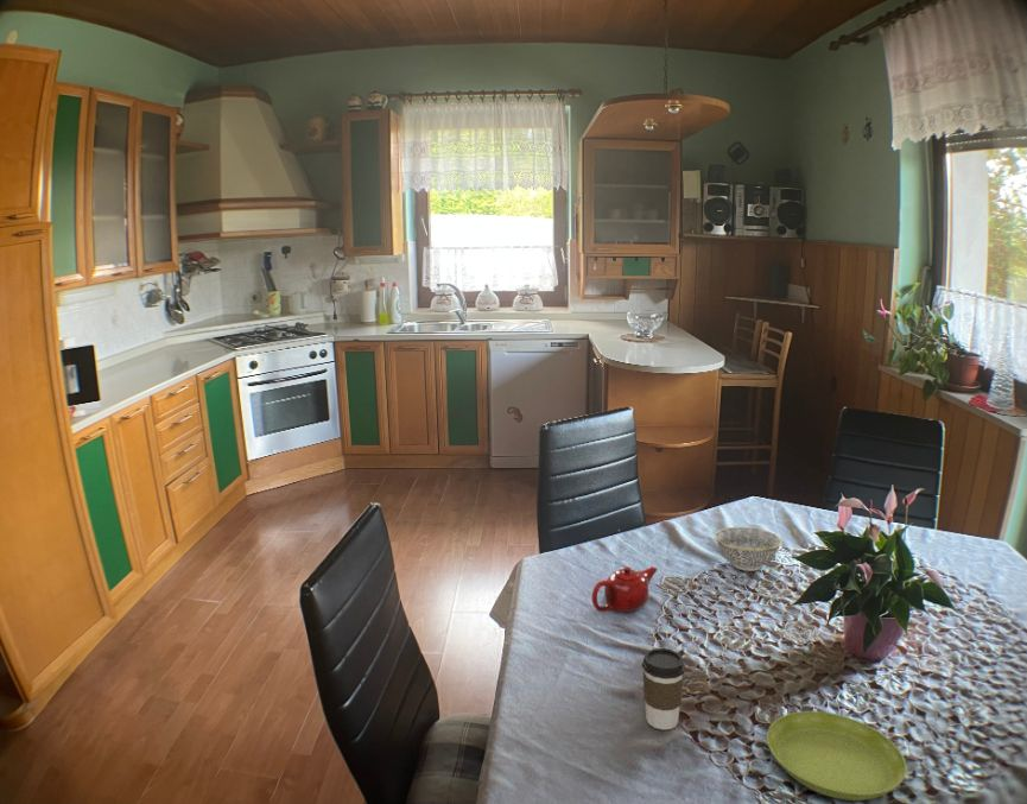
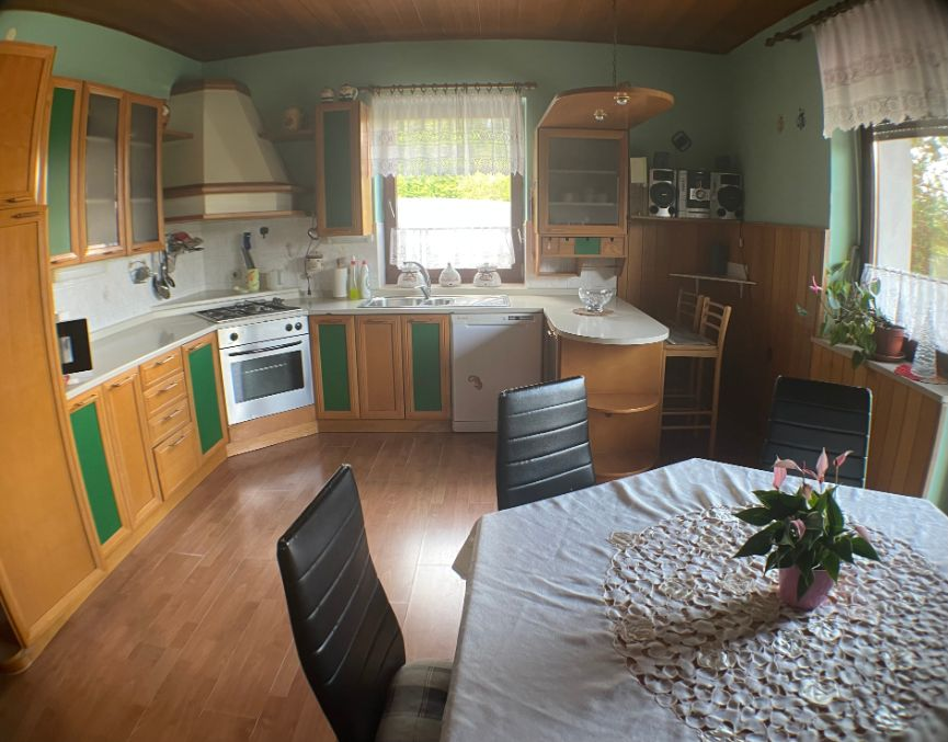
- coffee cup (663, 689)
- bowl (747, 551)
- teapot (625, 587)
- saucer (833, 756)
